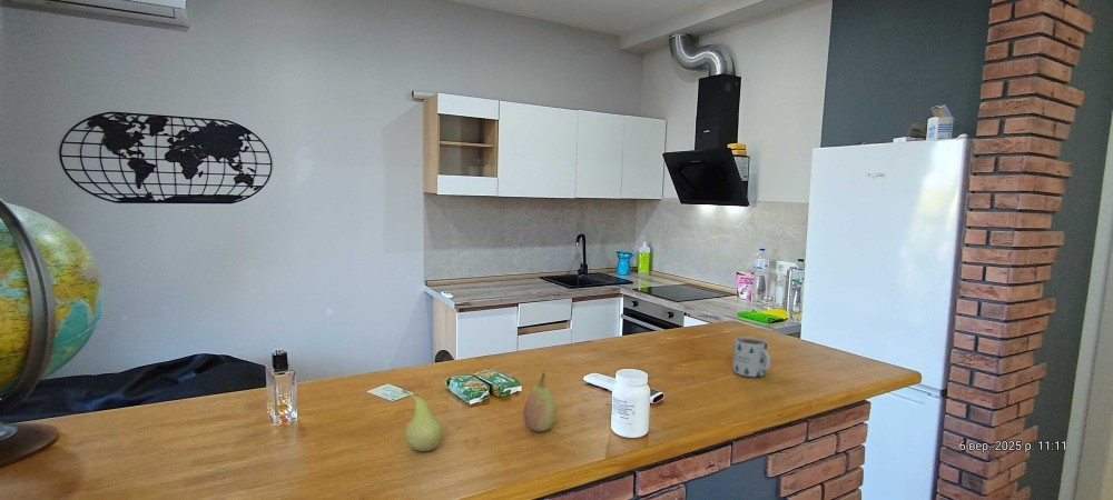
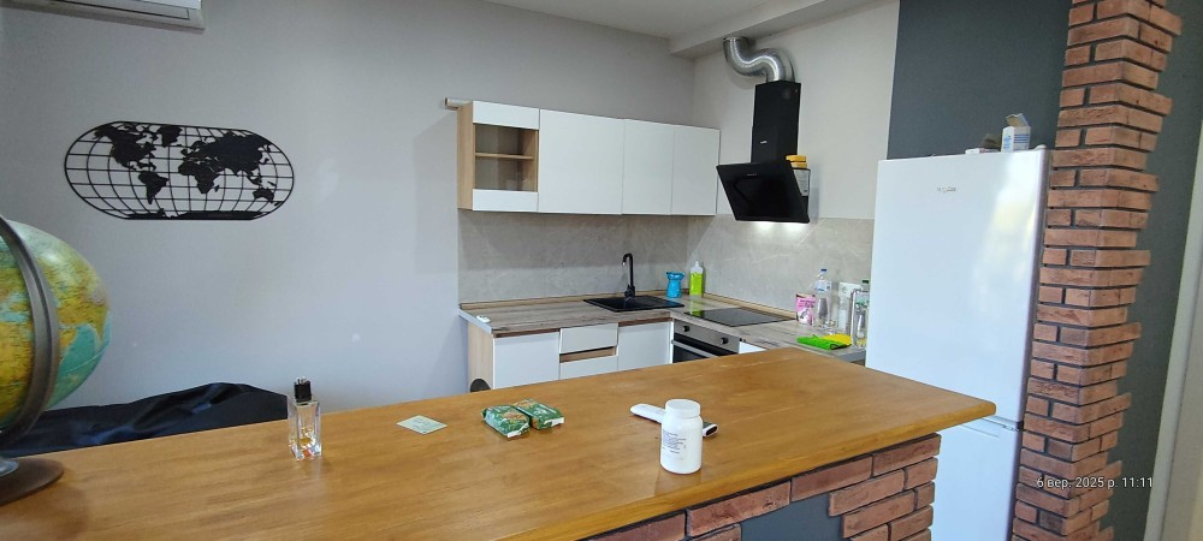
- fruit (540, 401)
- mug (754, 358)
- fruit (421, 419)
